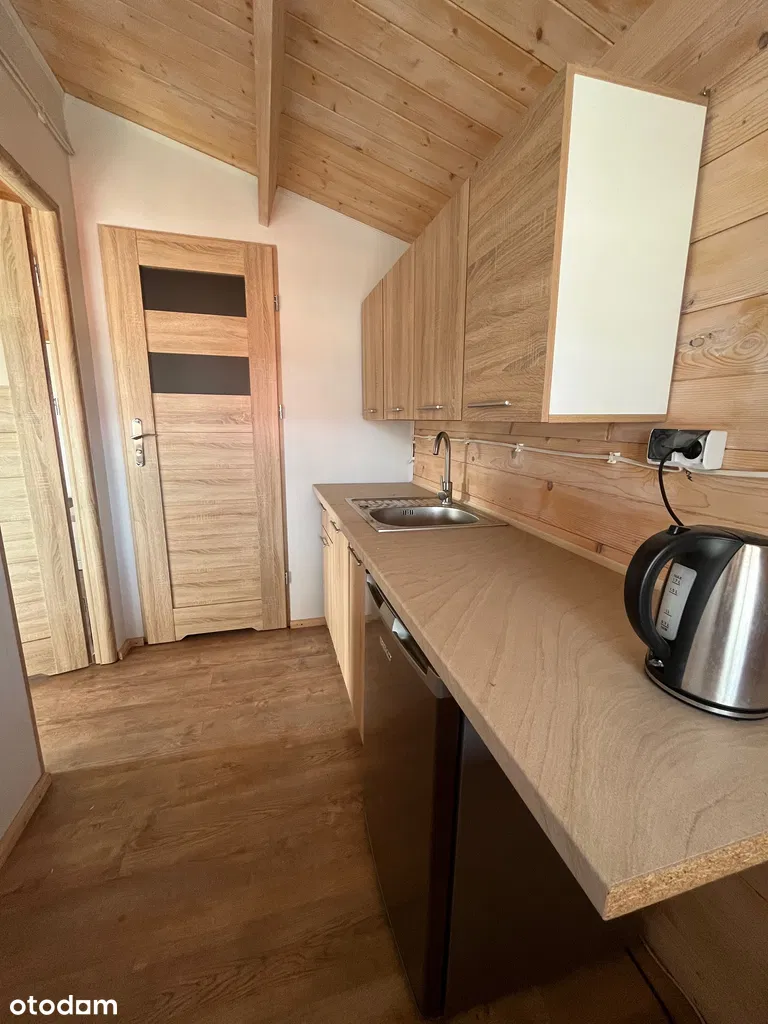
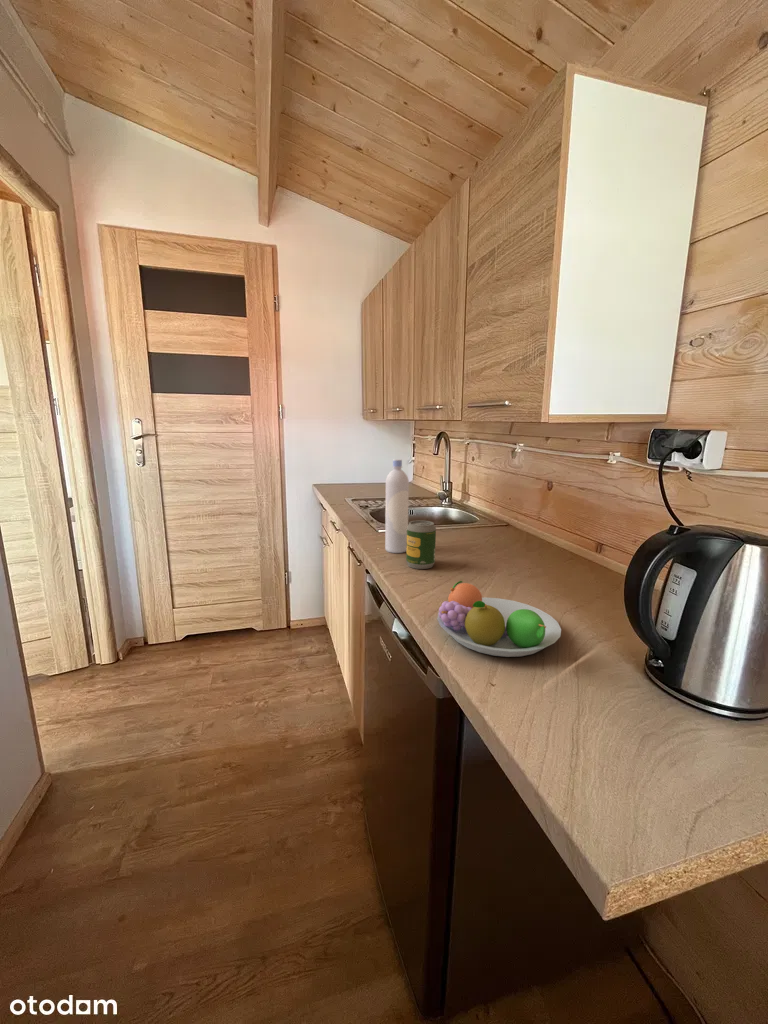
+ bottle (396, 505)
+ soda can (420, 544)
+ fruit bowl (498, 612)
